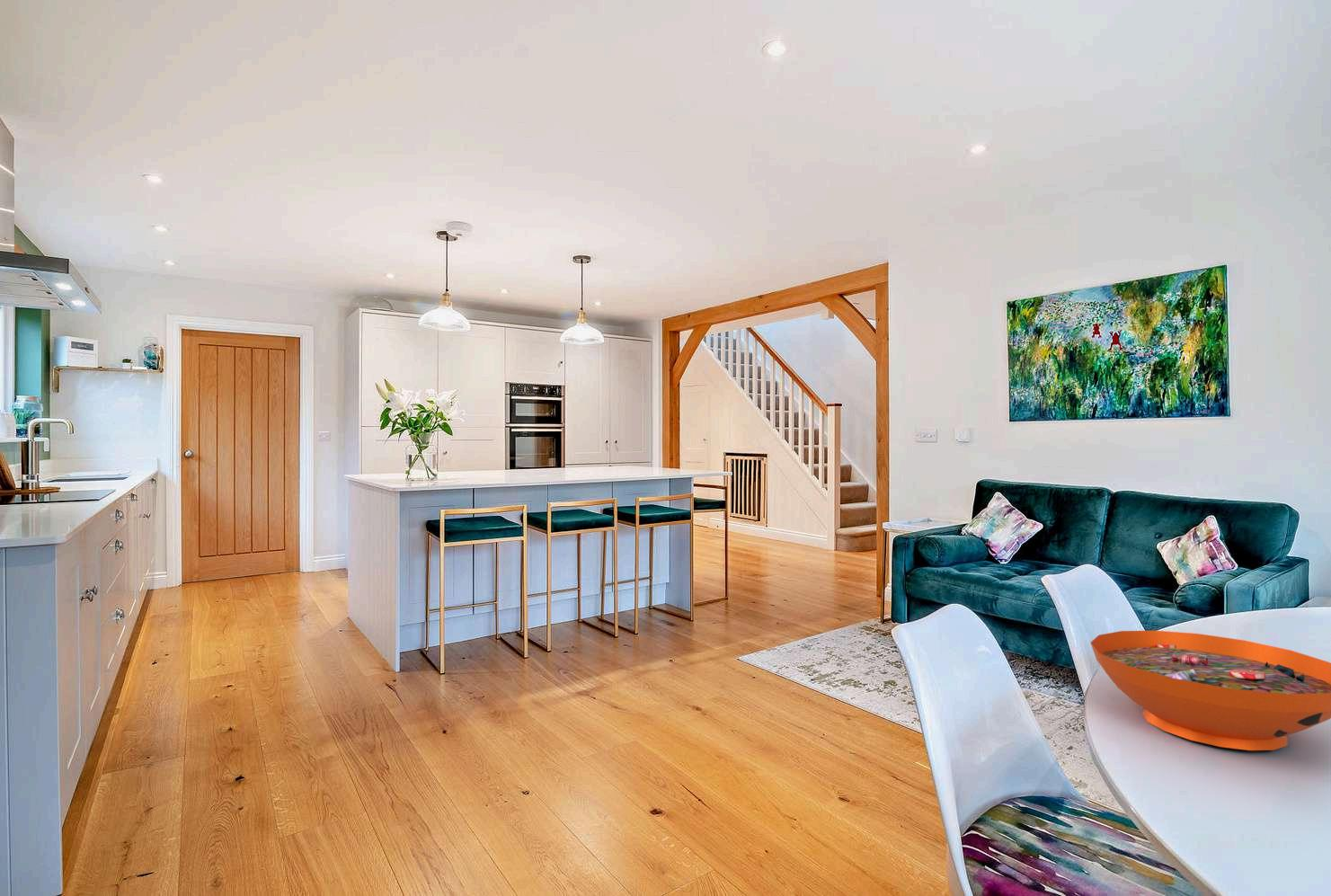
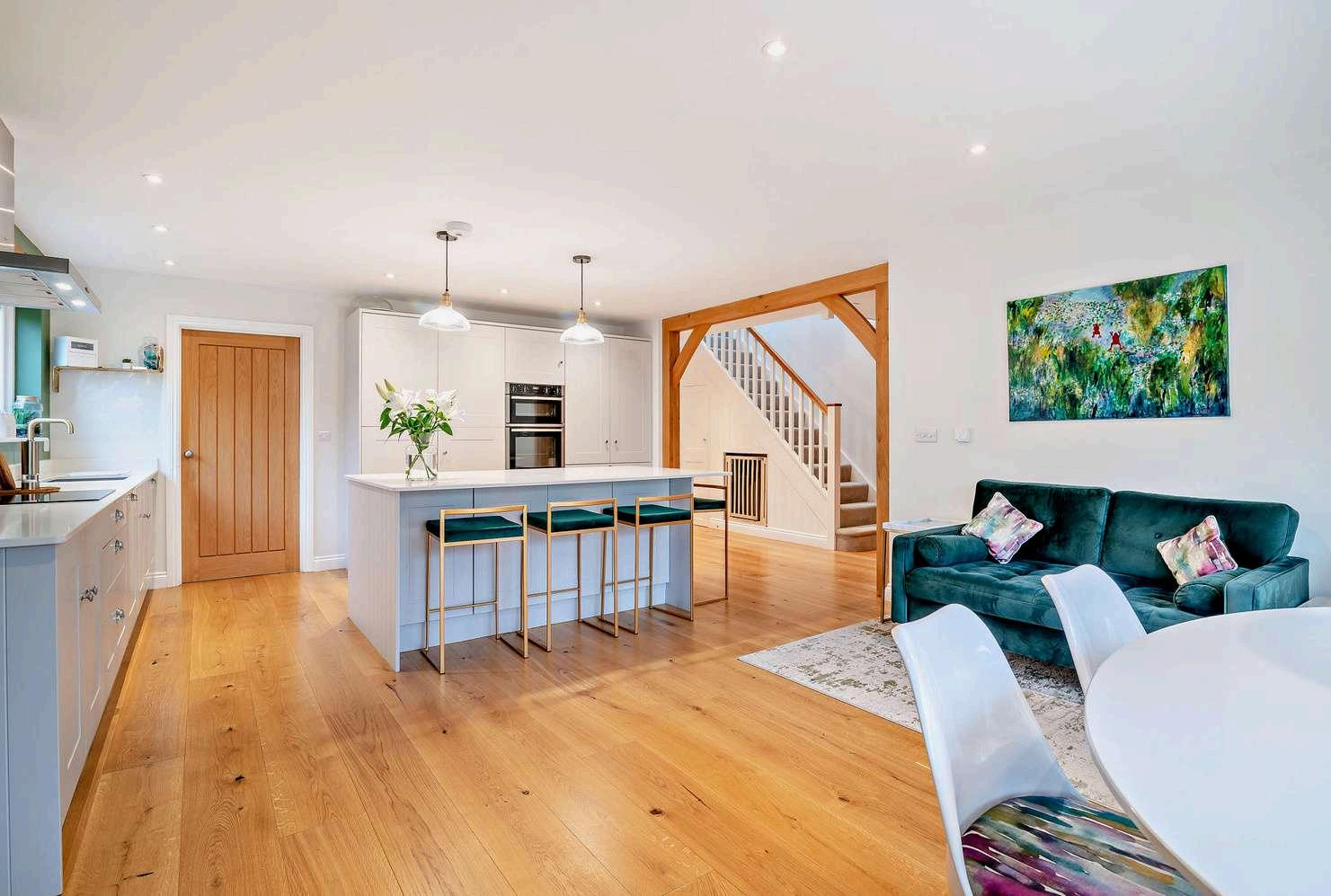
- decorative bowl (1211, 691)
